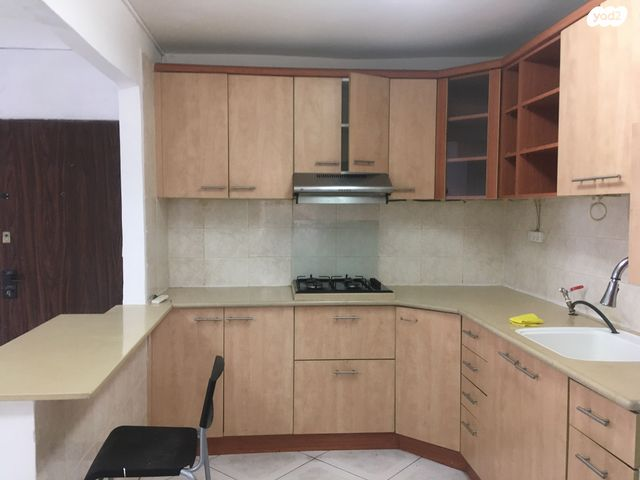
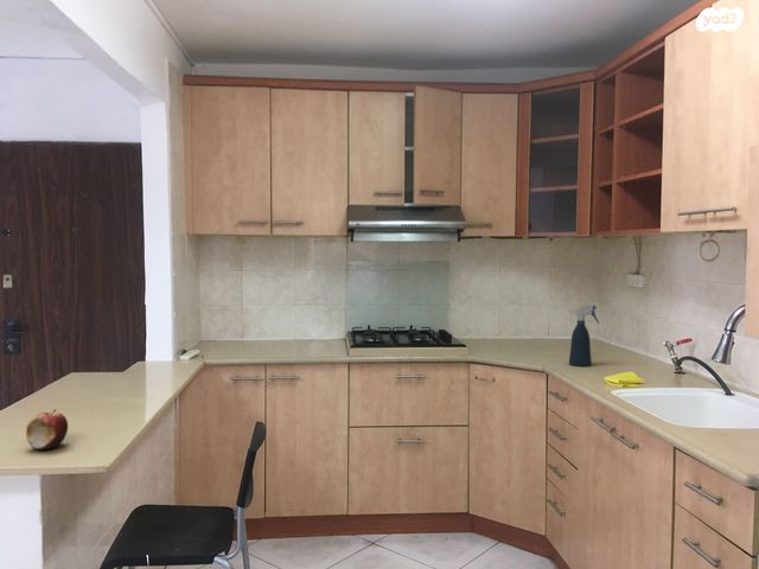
+ spray bottle (581, 334)
+ apple (47, 428)
